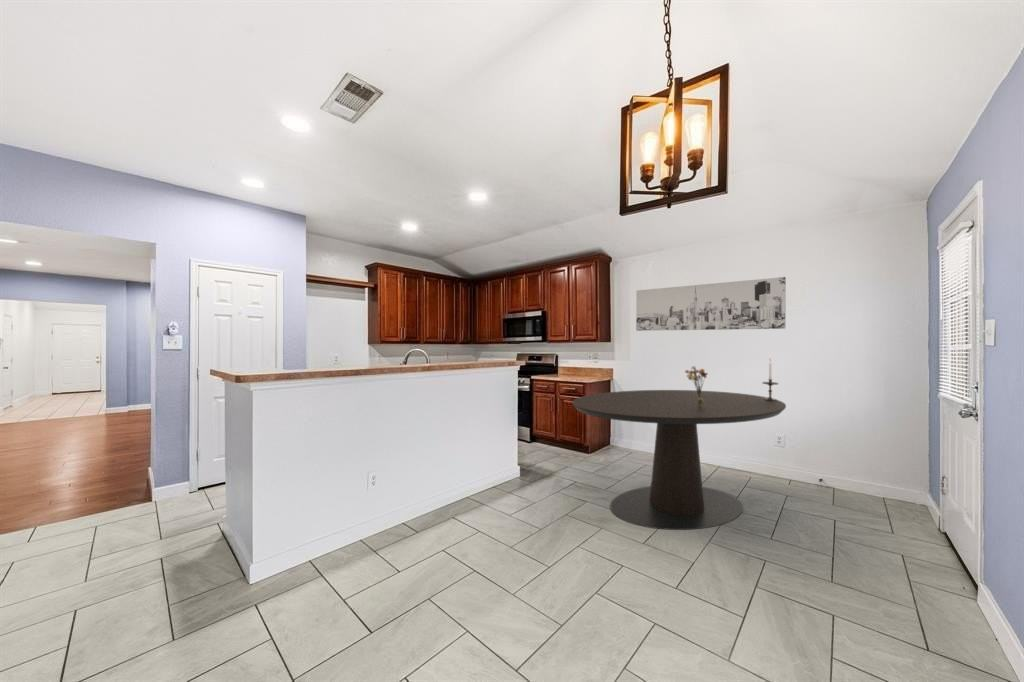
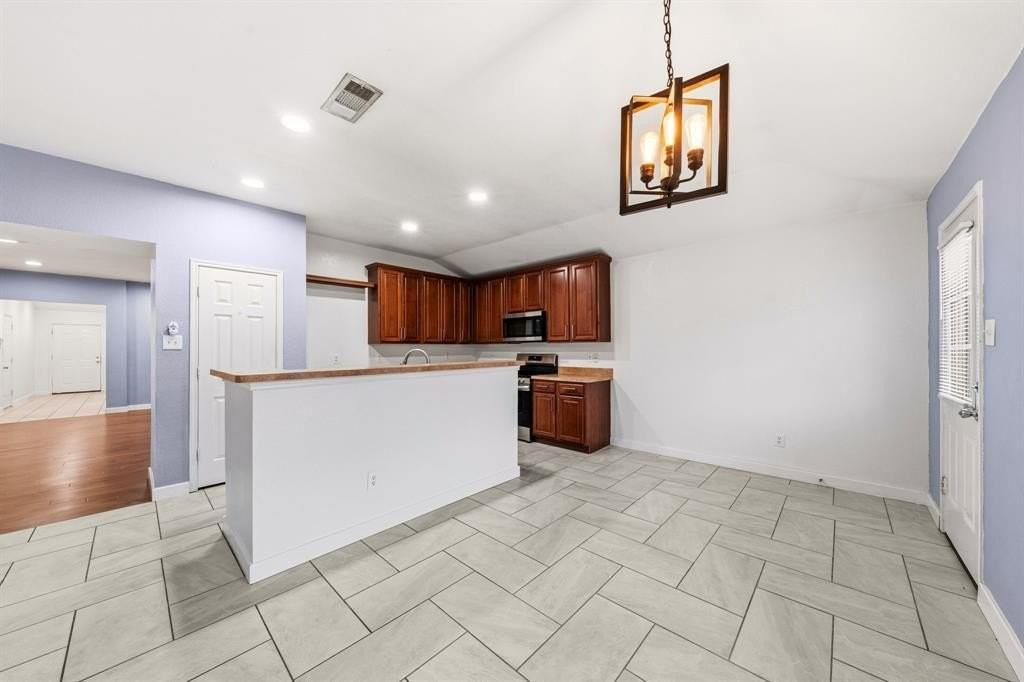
- bouquet (696, 385)
- candlestick (770, 378)
- wall art (702, 307)
- dining table (676, 452)
